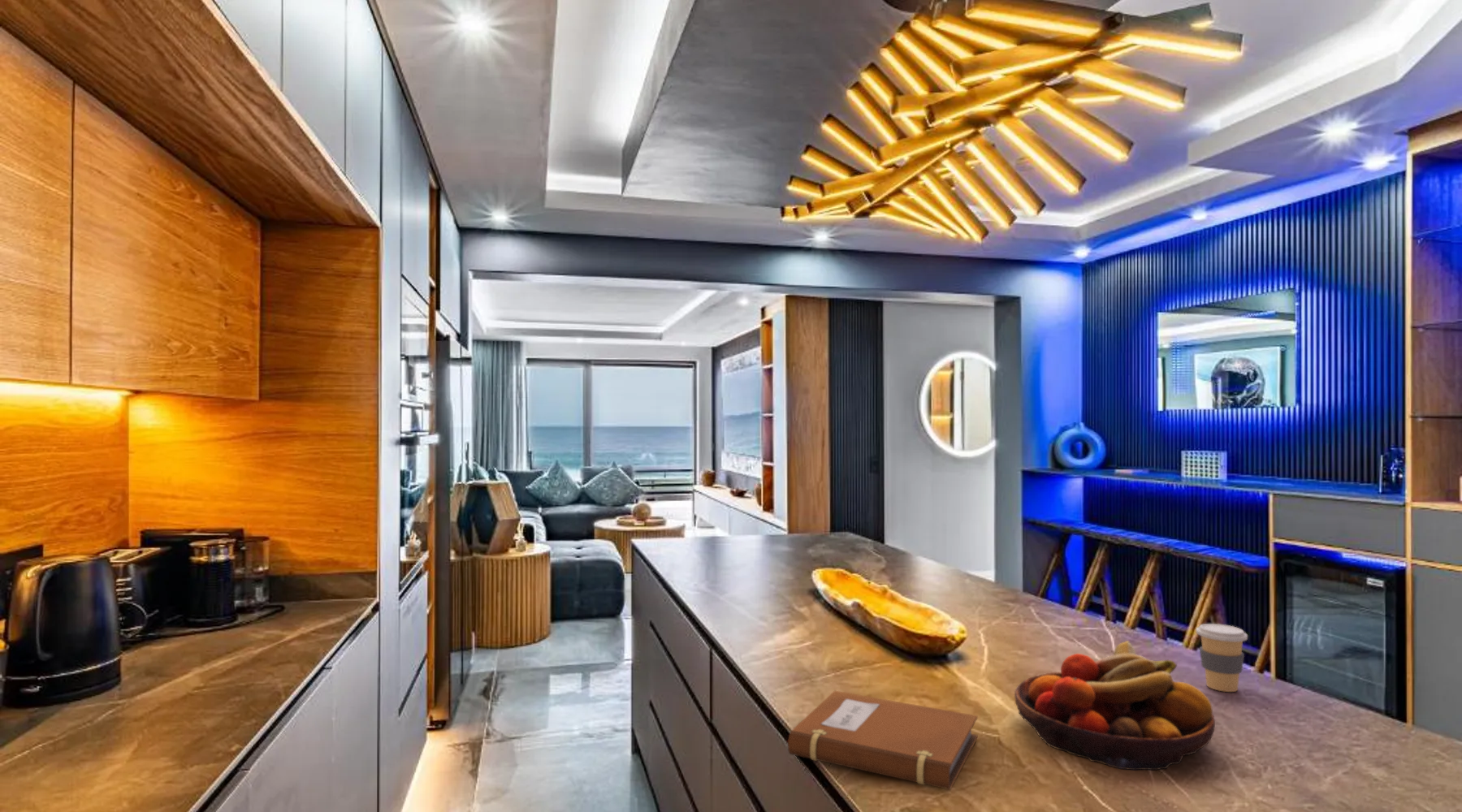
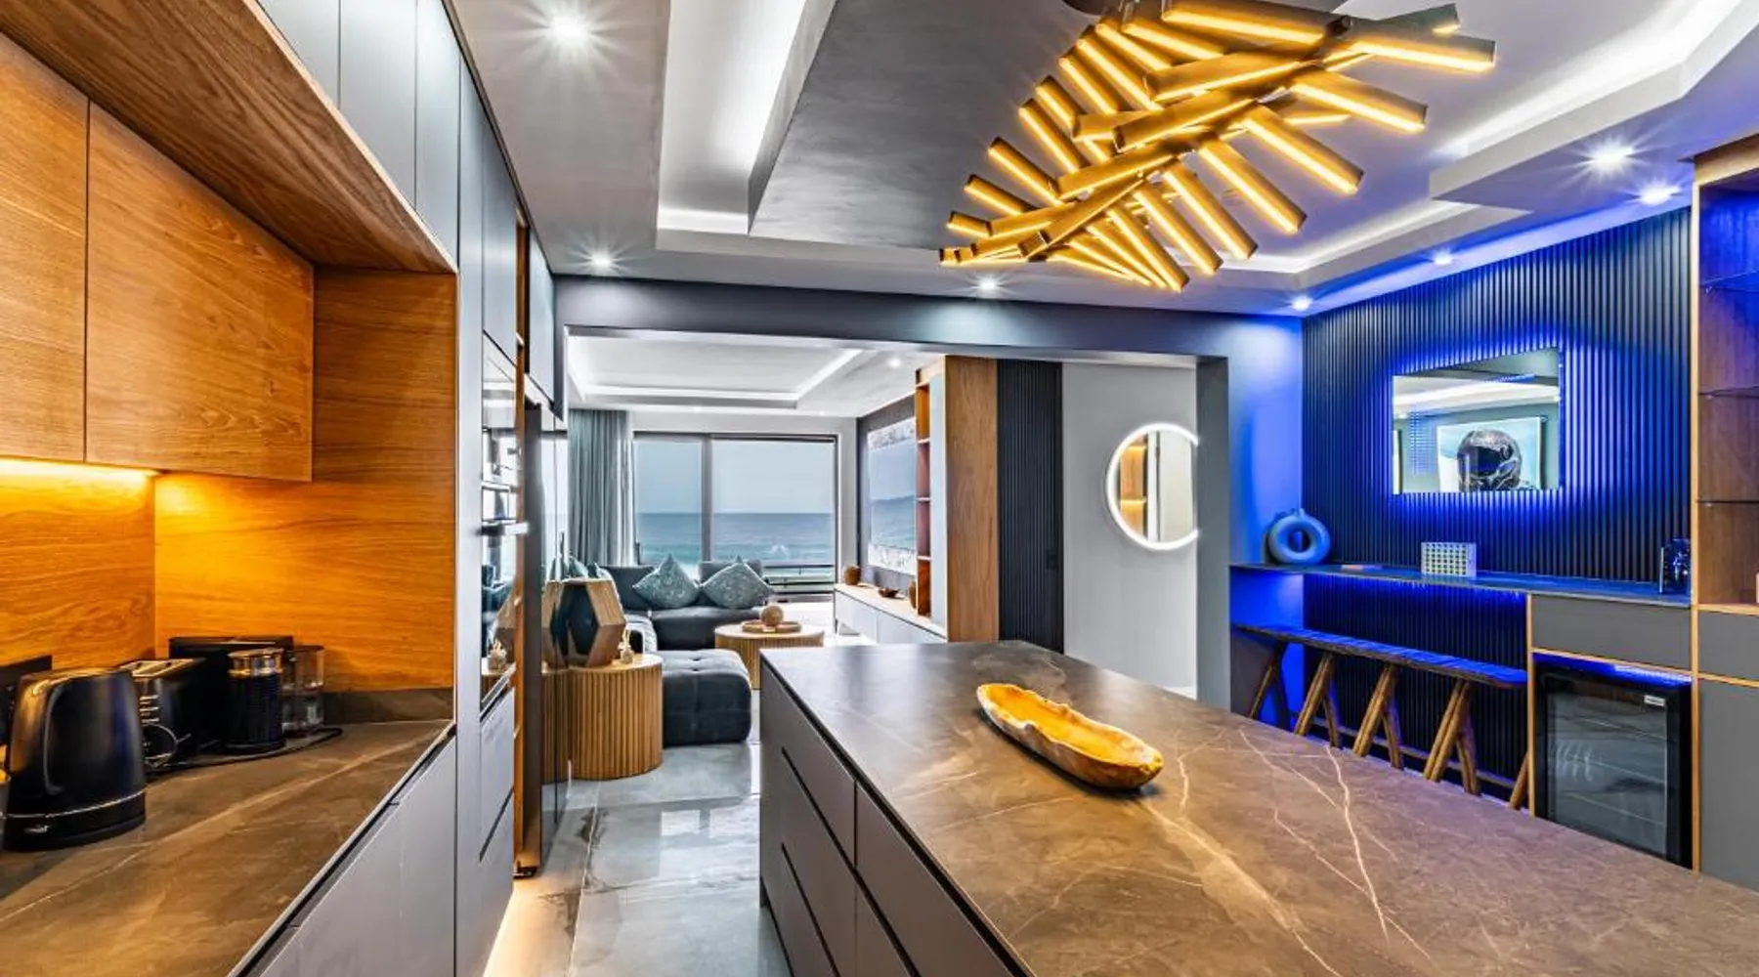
- fruit bowl (1109, 693)
- notebook (880, 735)
- coffee cup (1222, 658)
